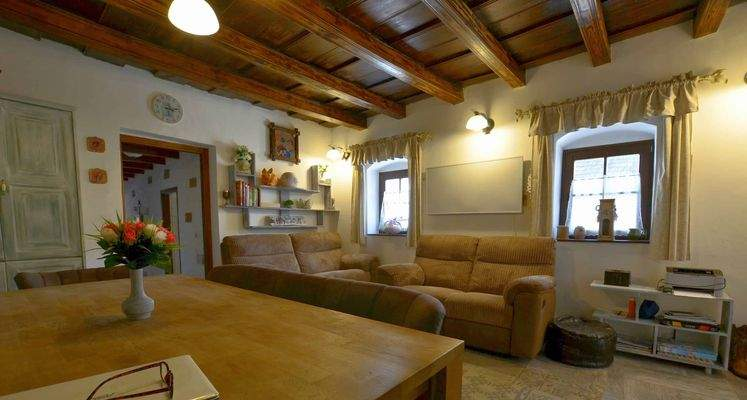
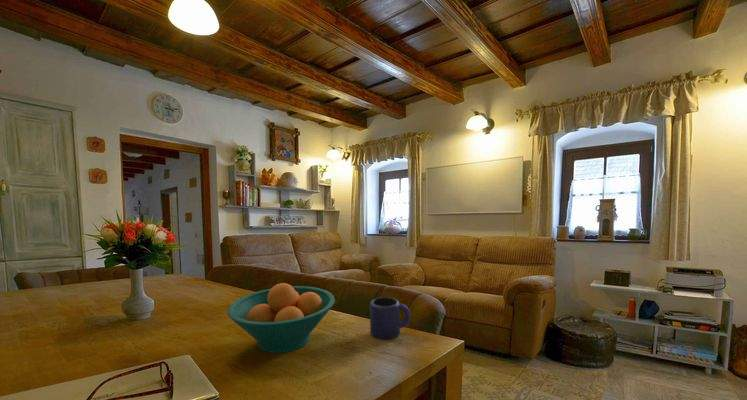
+ mug (390, 317)
+ fruit bowl (283, 312)
